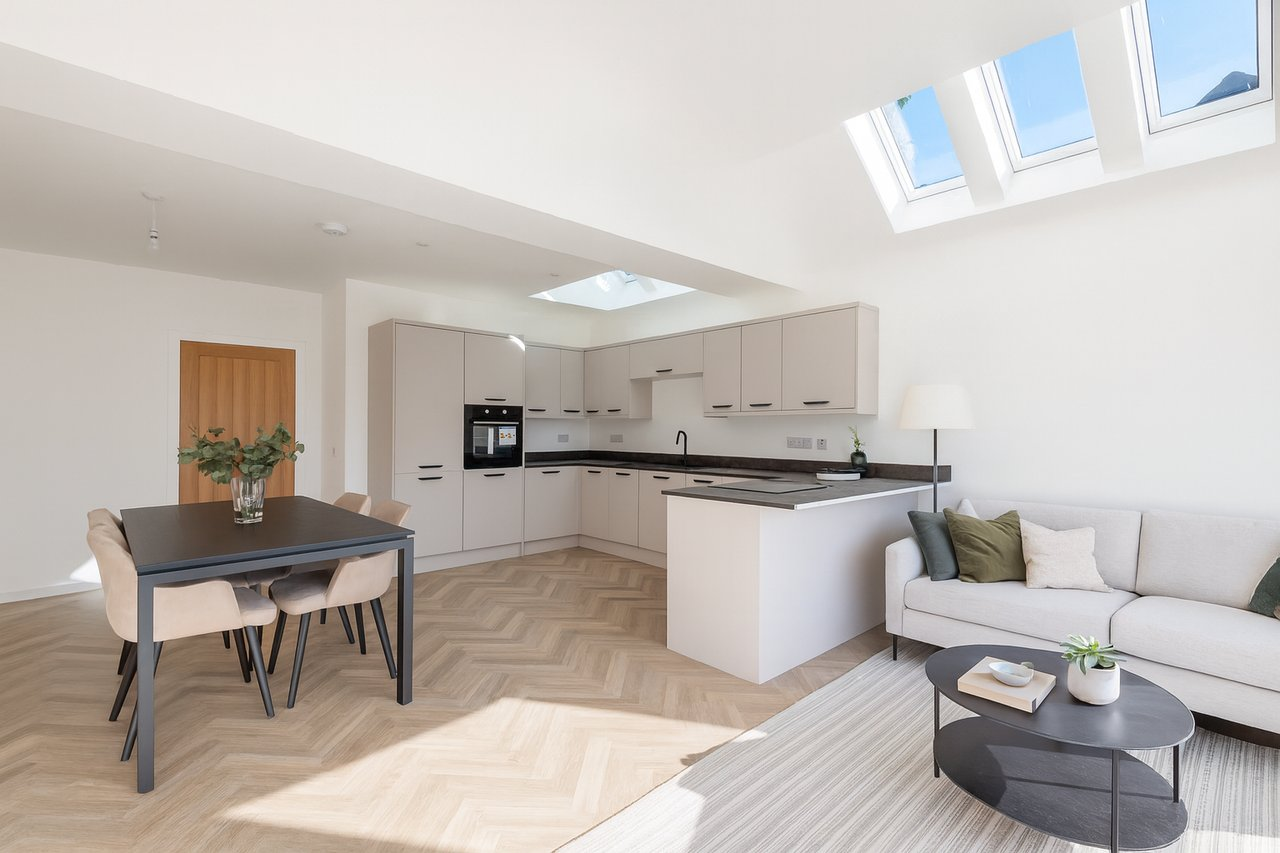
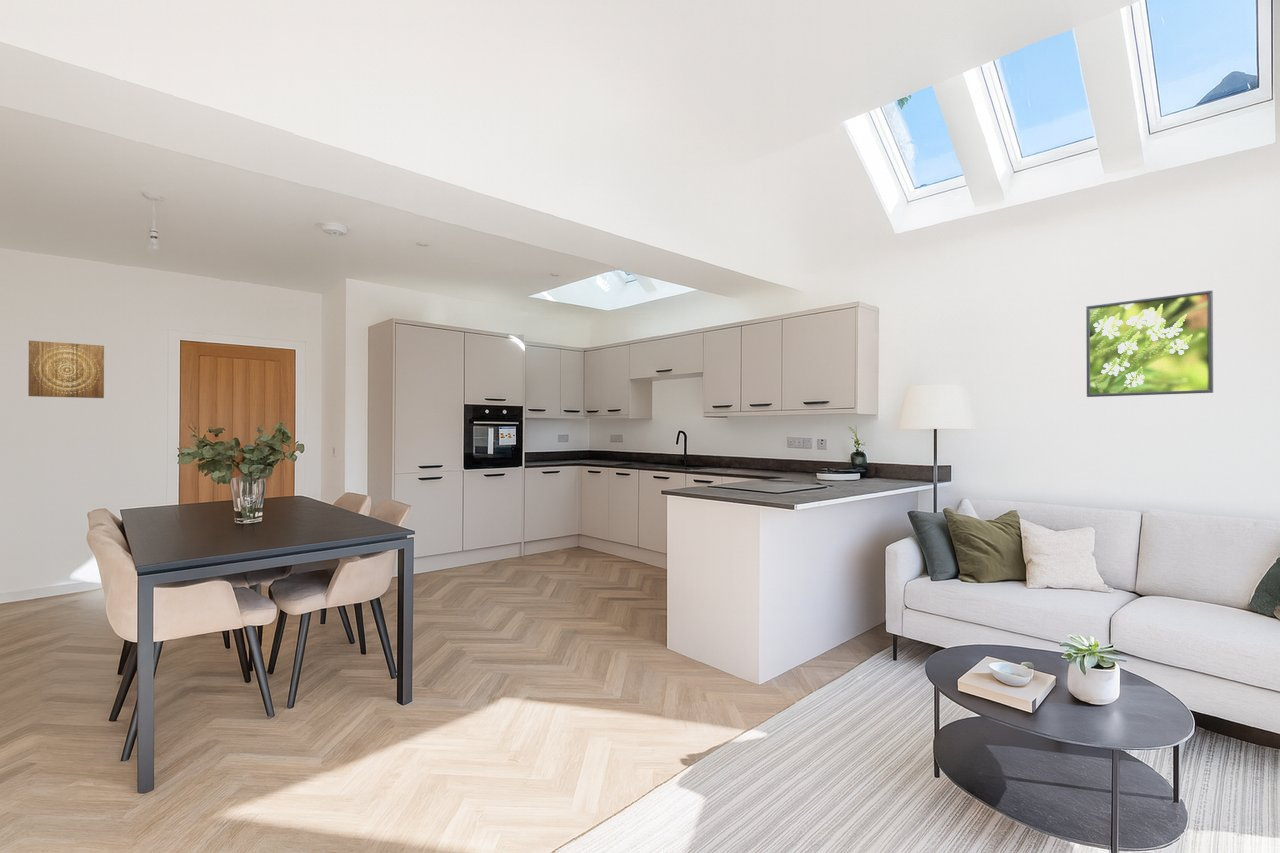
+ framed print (1146, 346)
+ wall art (67, 370)
